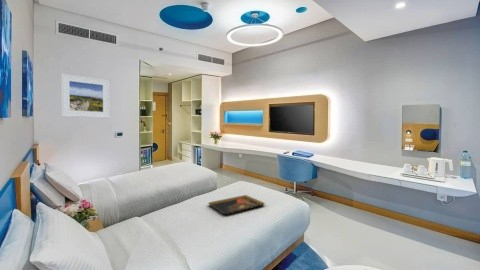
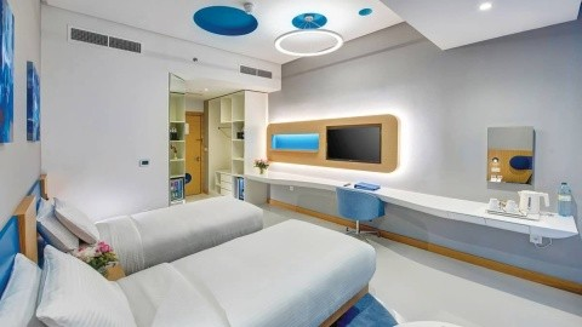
- decorative tray (236, 204)
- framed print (86, 97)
